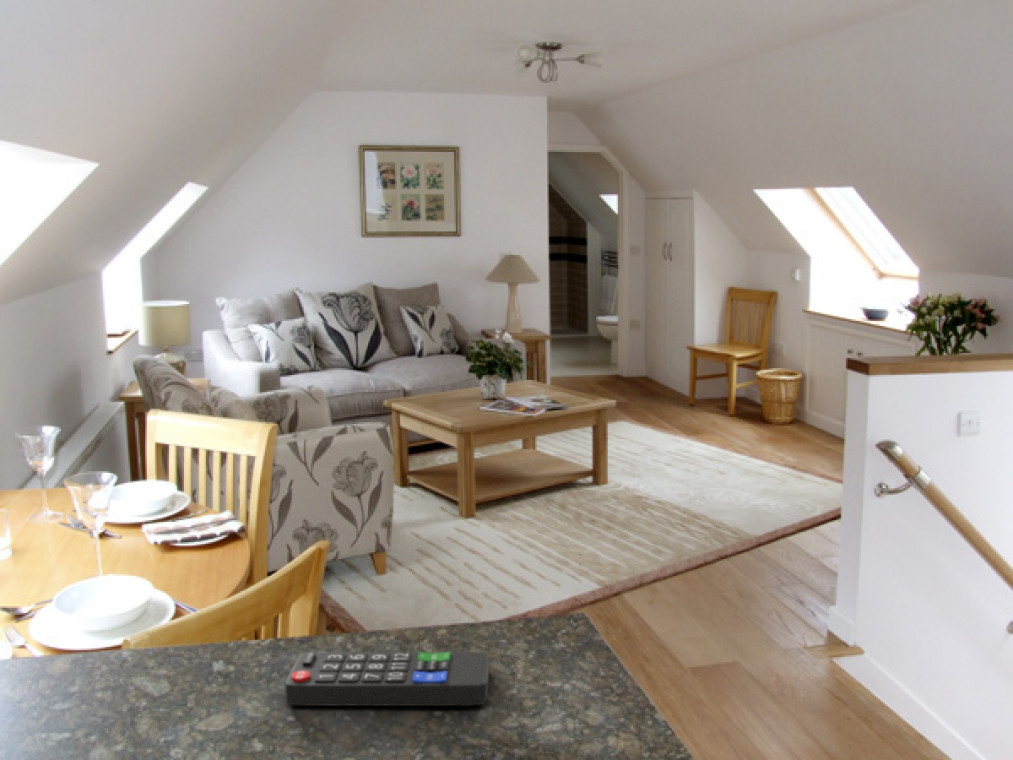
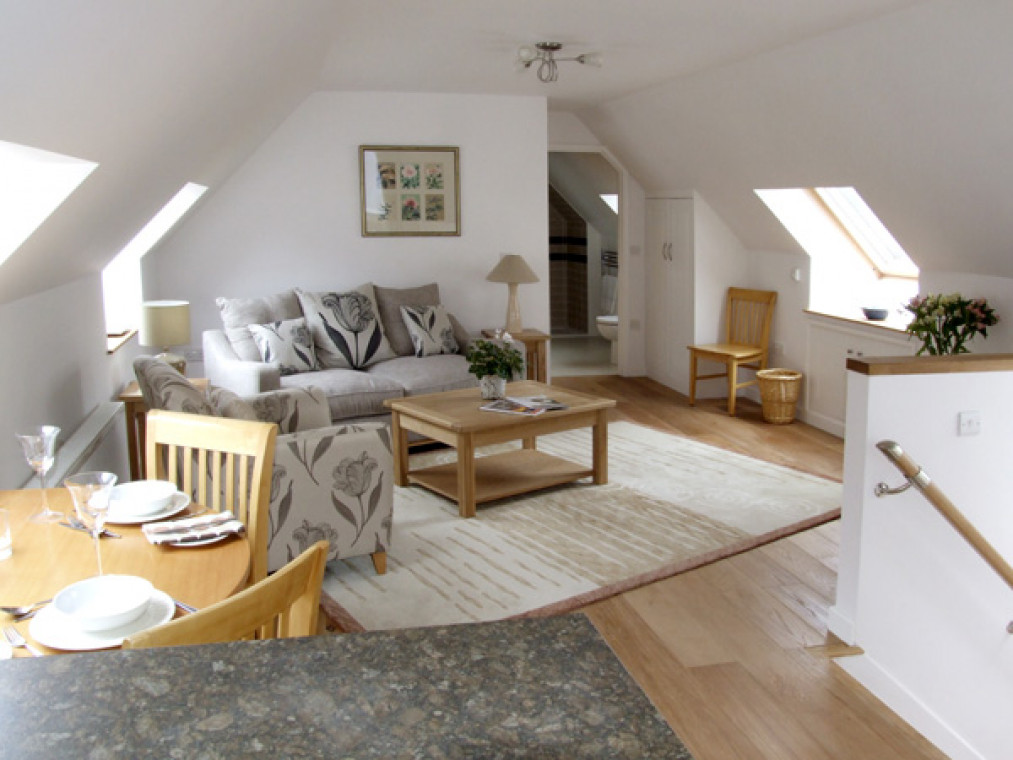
- remote control (390, 676)
